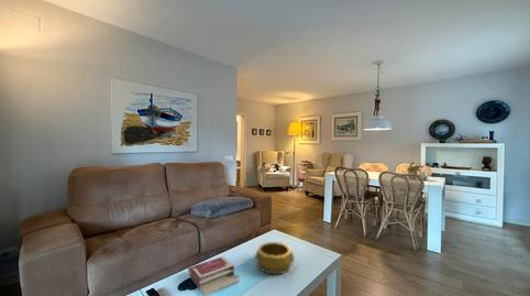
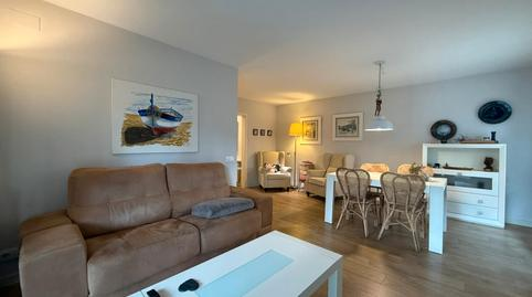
- decorative bowl (274, 256)
- book (212, 272)
